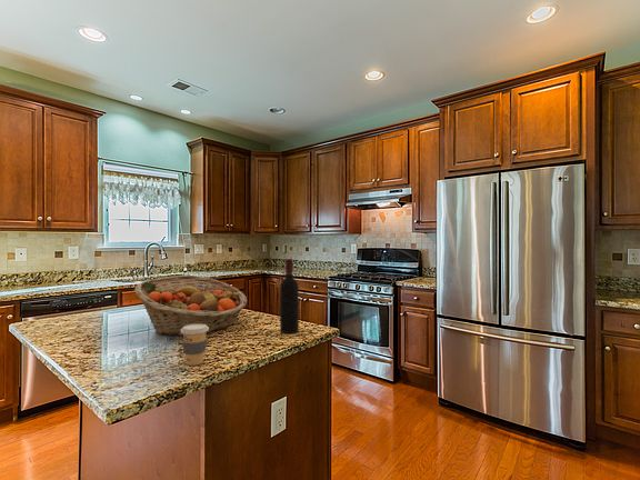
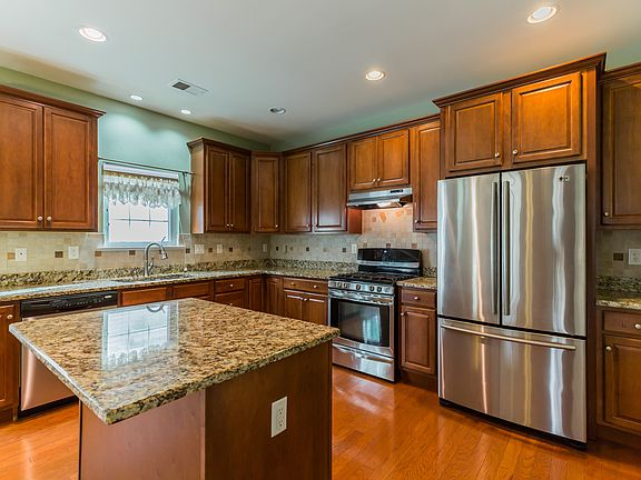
- coffee cup (194, 344)
- wine bottle (289, 294)
- fruit basket (194, 301)
